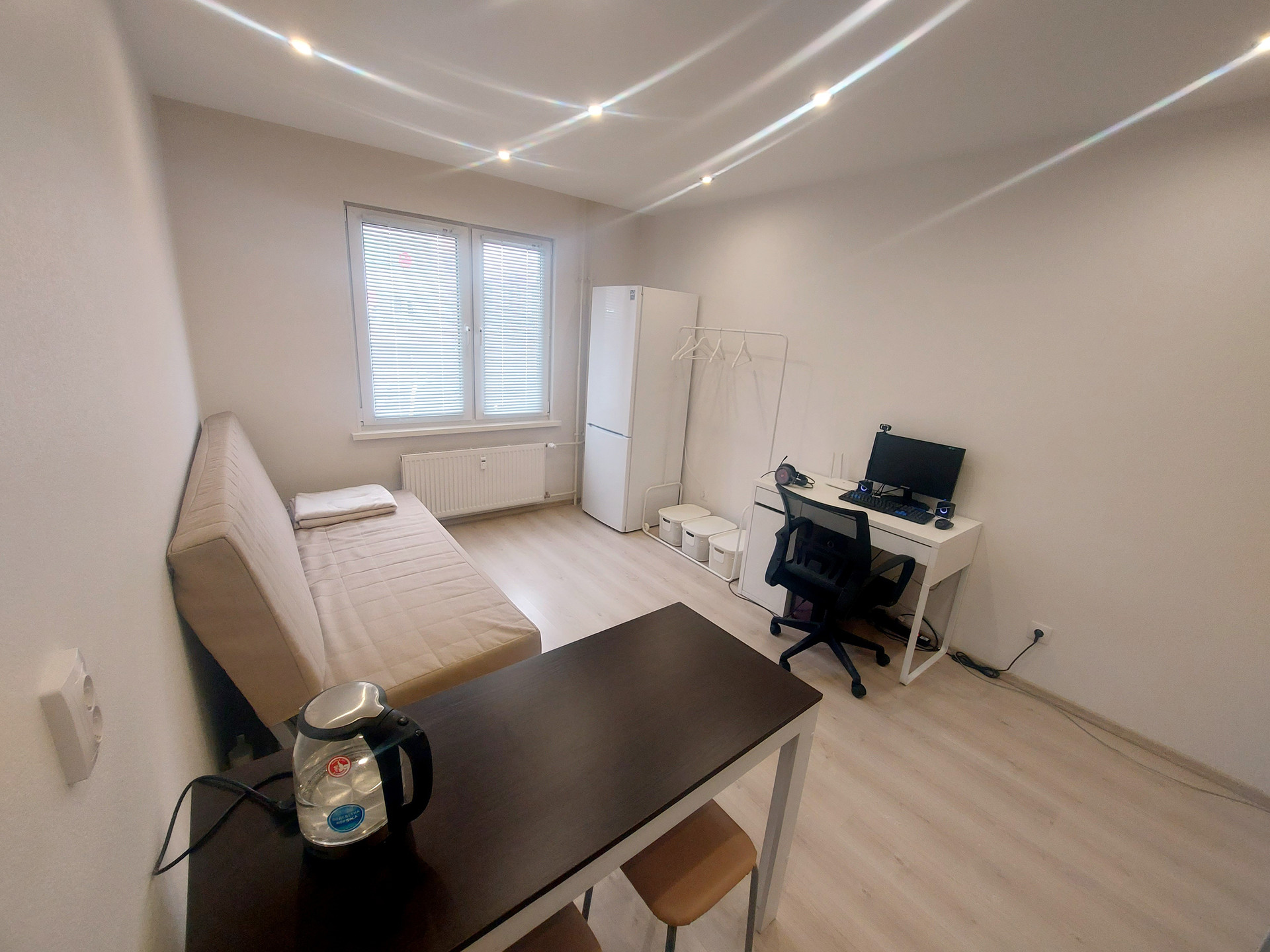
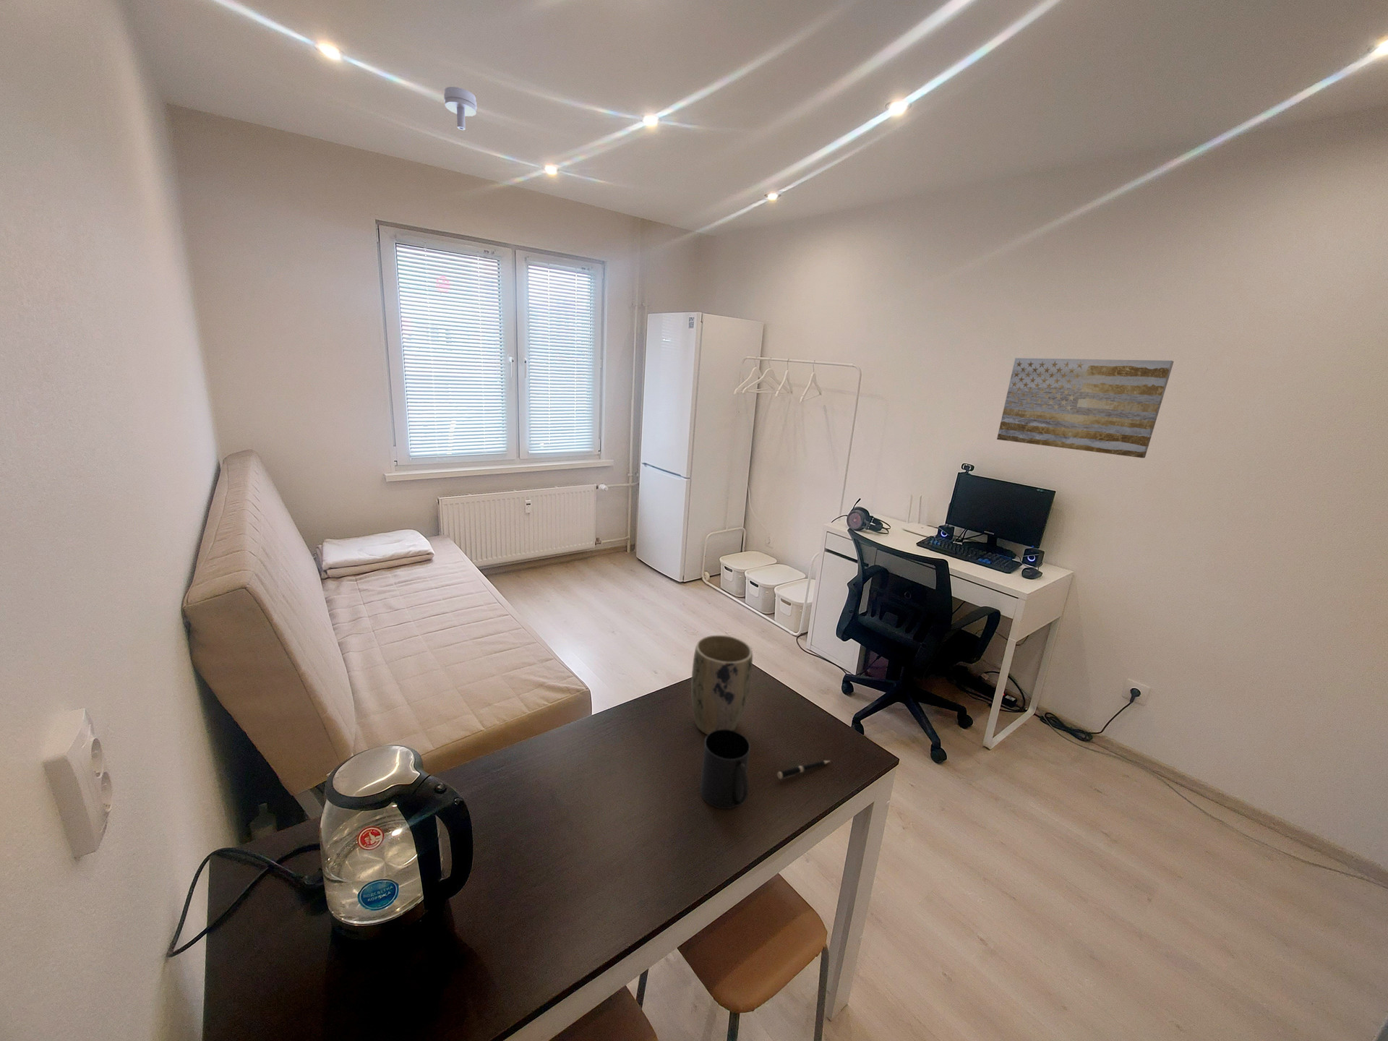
+ pen (805, 767)
+ mug (729, 773)
+ wall art (1075, 405)
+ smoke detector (460, 112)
+ plant pot (719, 687)
